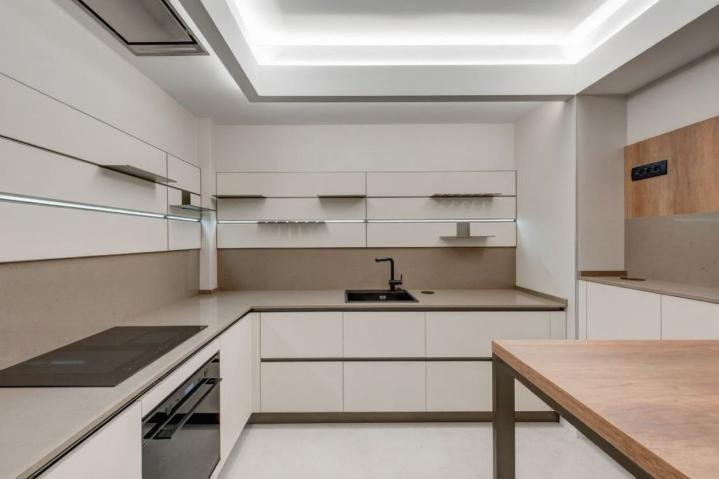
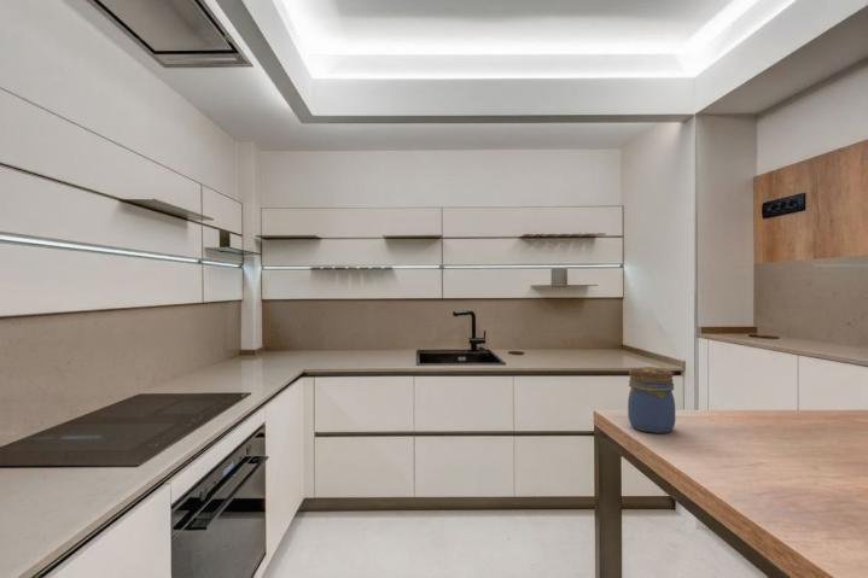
+ jar (651, 397)
